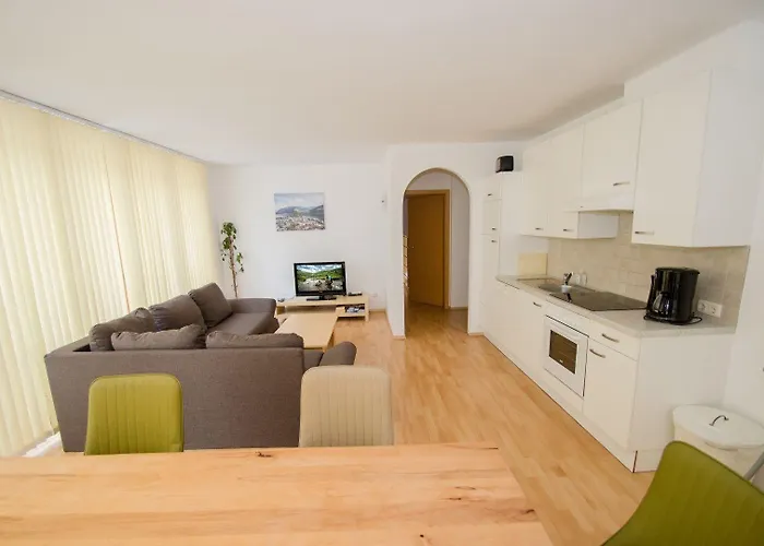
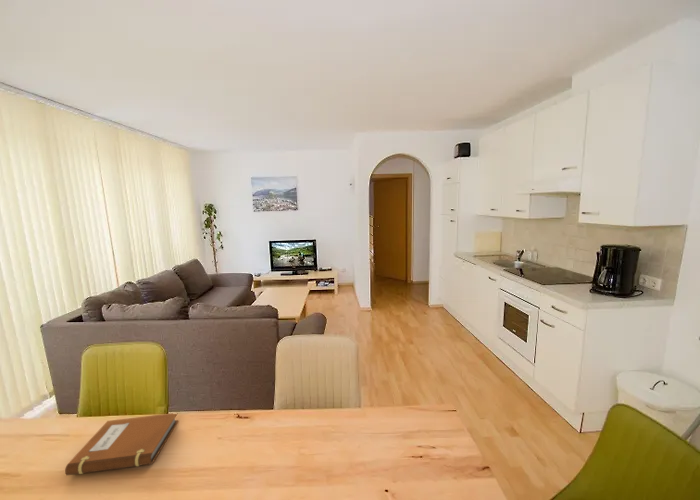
+ notebook (125, 442)
